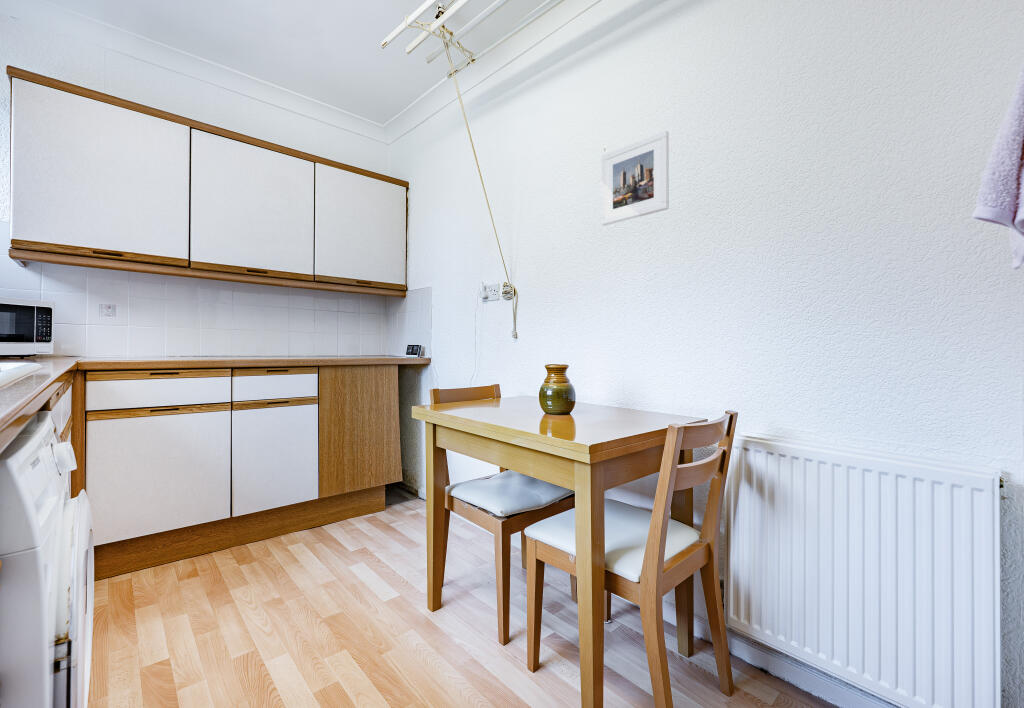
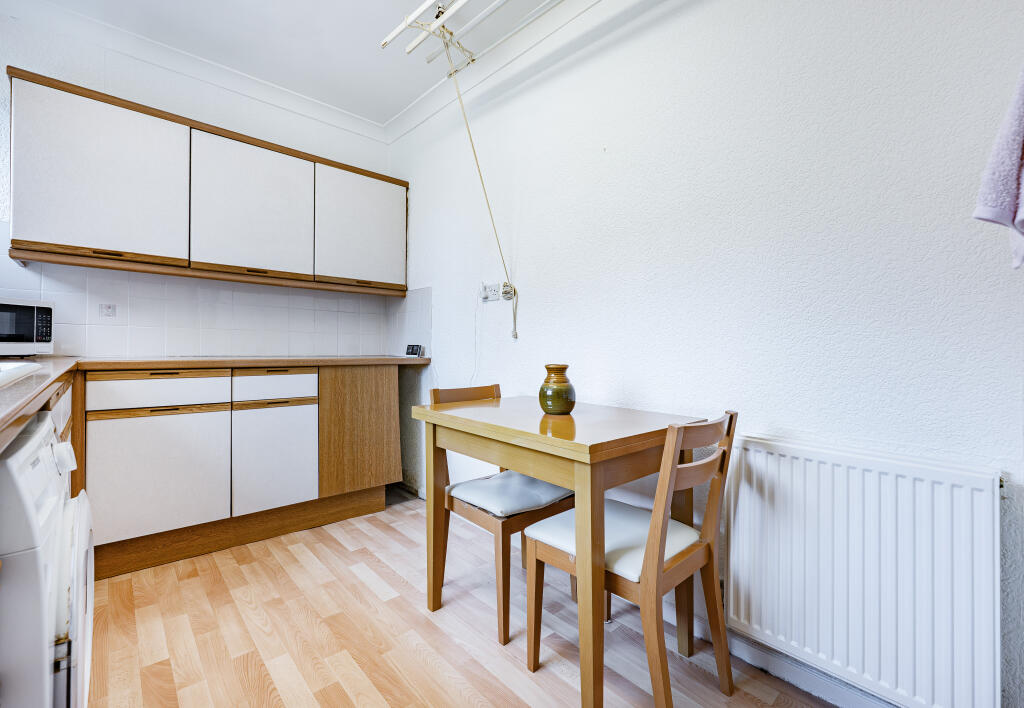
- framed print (633, 180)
